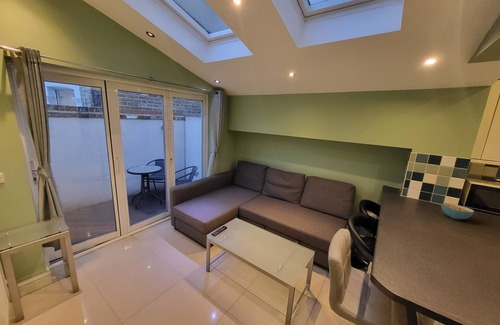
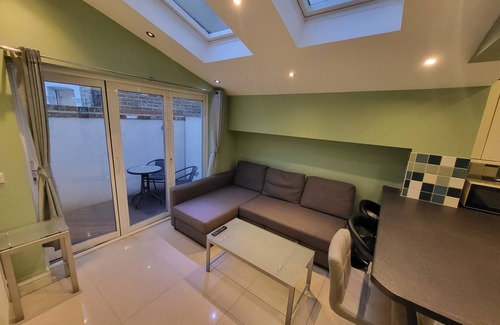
- cereal bowl (455, 212)
